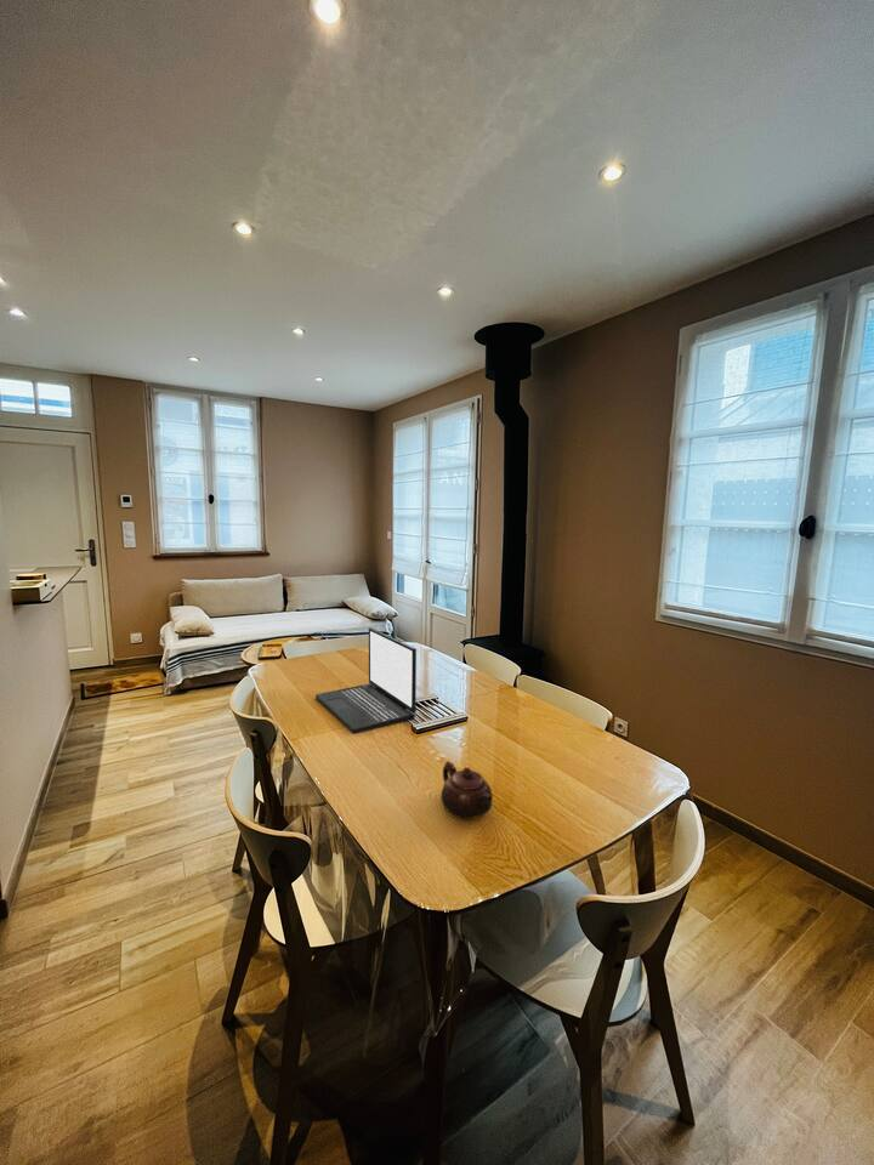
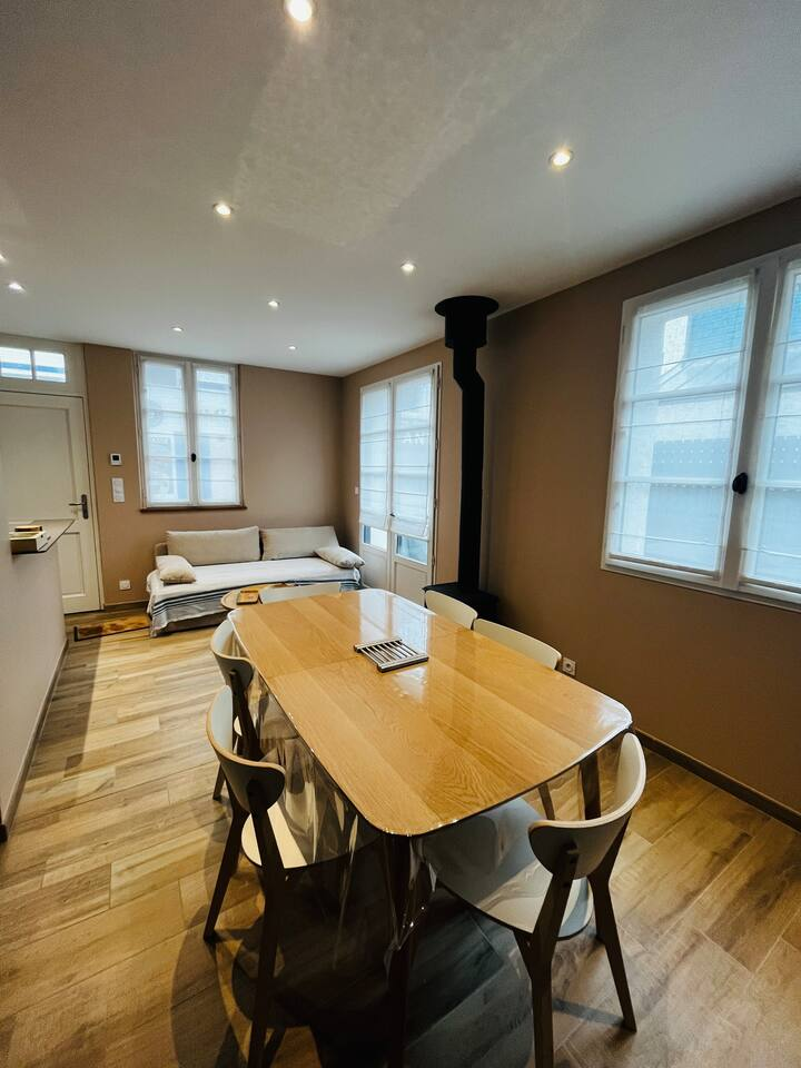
- laptop (369, 675)
- teapot (465, 785)
